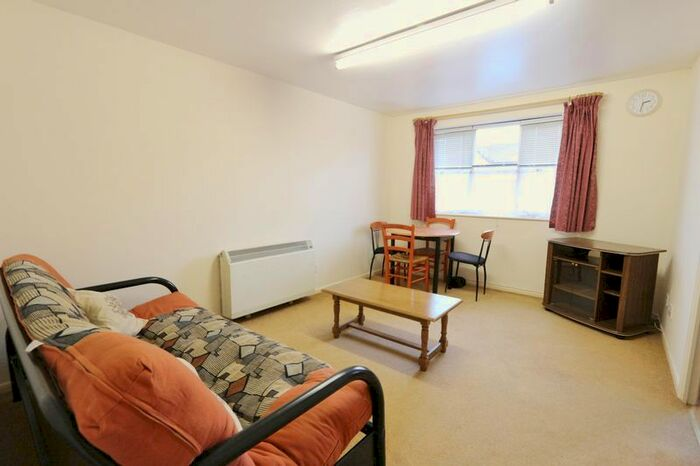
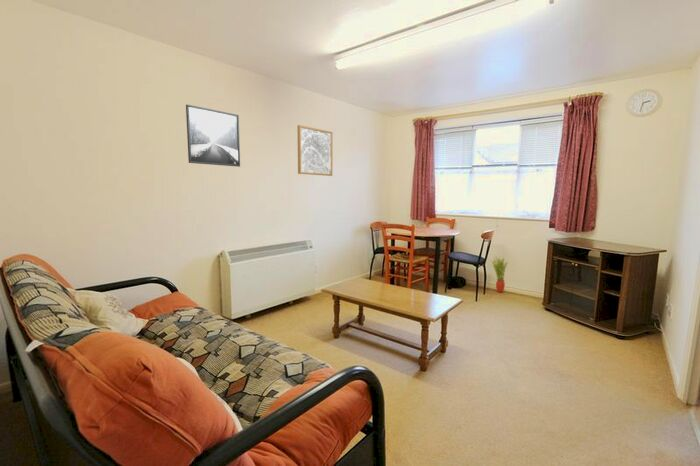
+ potted plant (498, 274)
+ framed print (214, 137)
+ wall art (315, 152)
